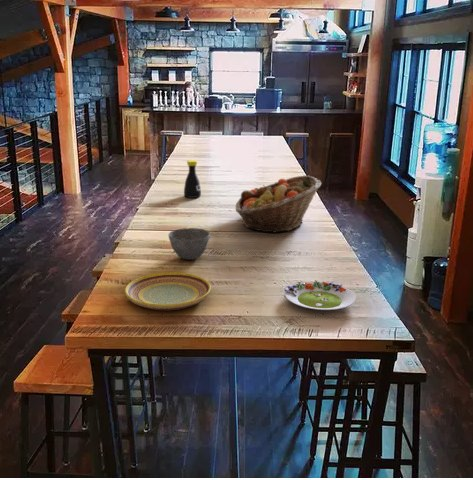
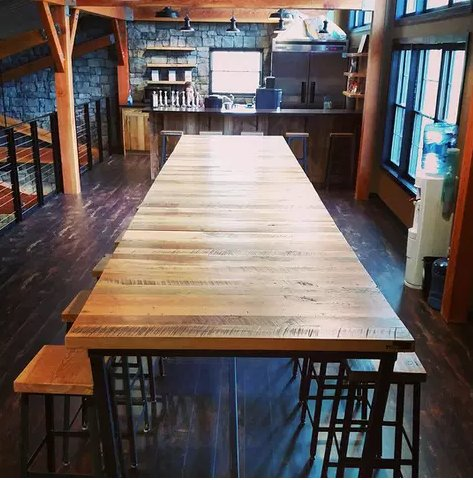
- plate (168, 292)
- bowl (189, 245)
- fruit basket (277, 201)
- salad plate (319, 296)
- bottle (192, 178)
